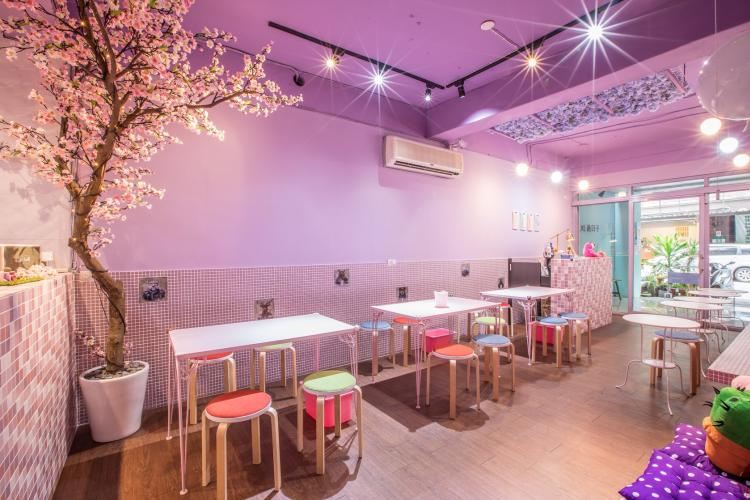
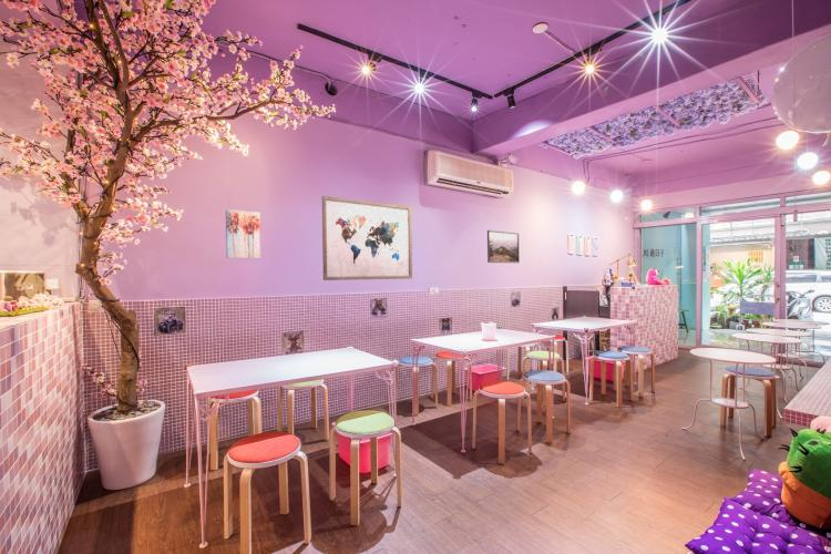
+ wall art (243, 234)
+ wall art (370, 240)
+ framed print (503, 247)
